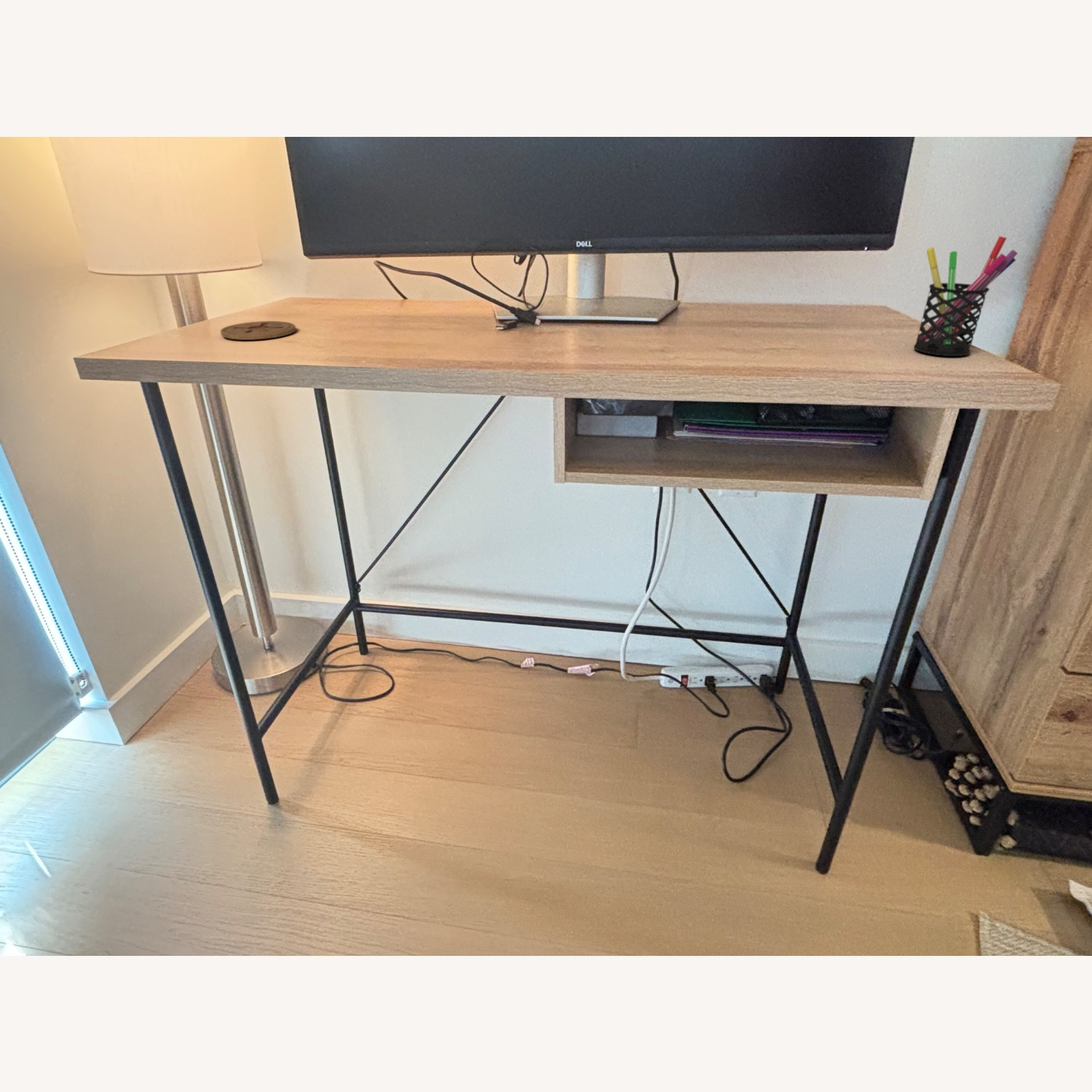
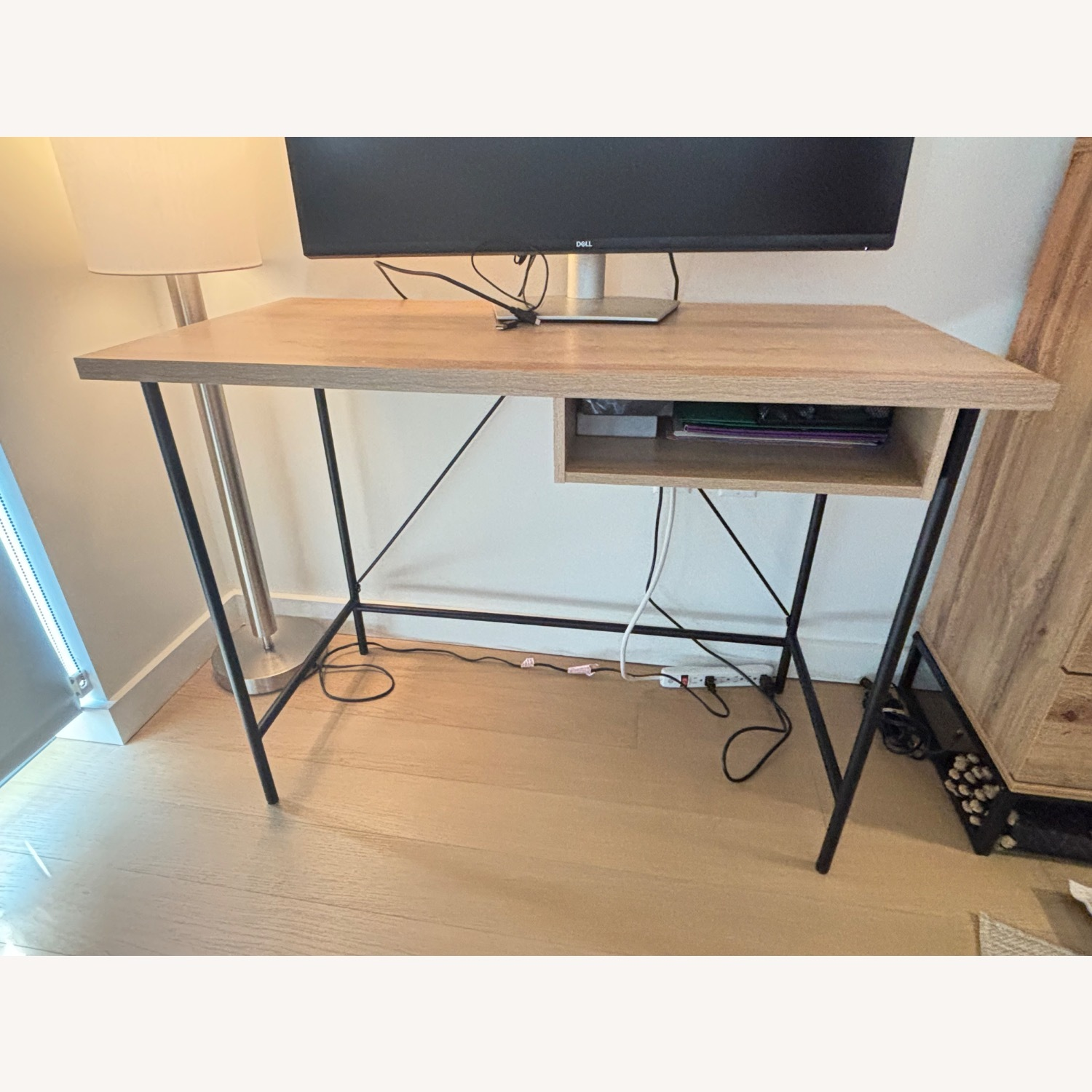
- coaster (258, 330)
- pen holder (957, 294)
